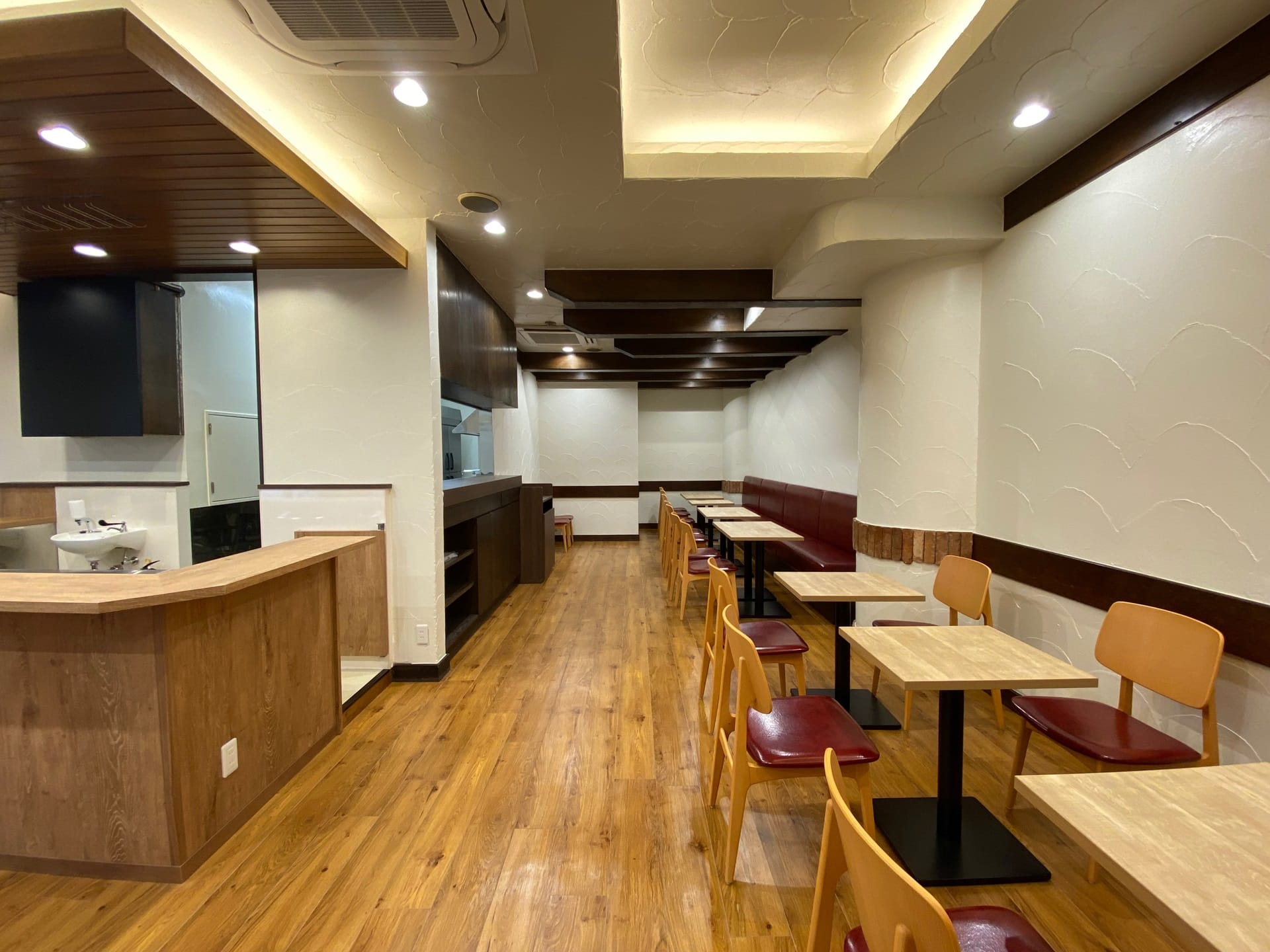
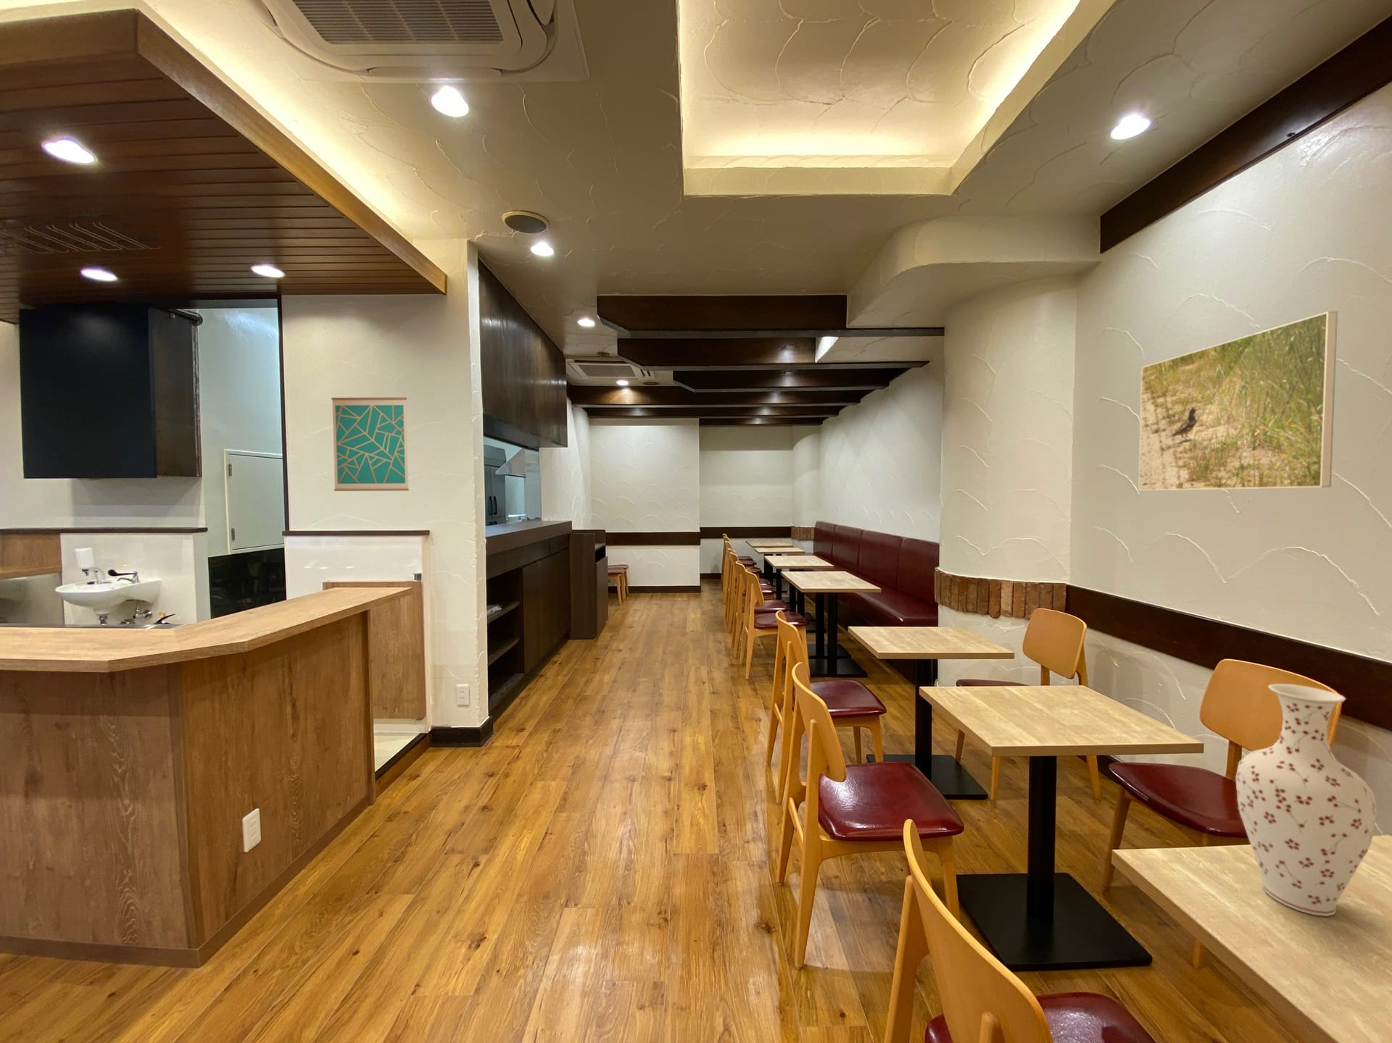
+ vase (1301, 795)
+ wall art (369, 444)
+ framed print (1220, 416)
